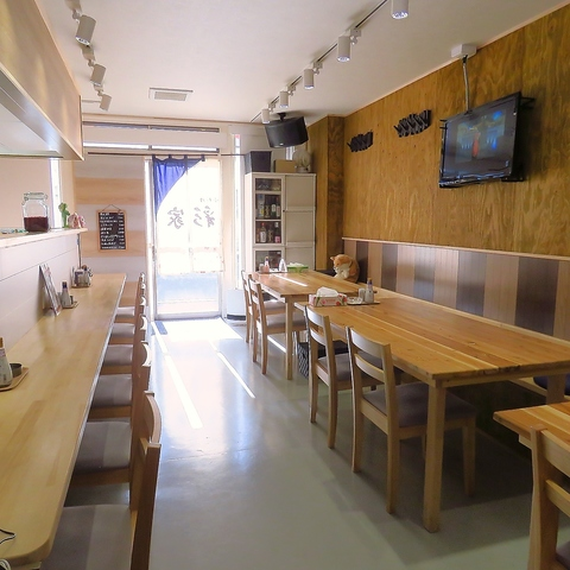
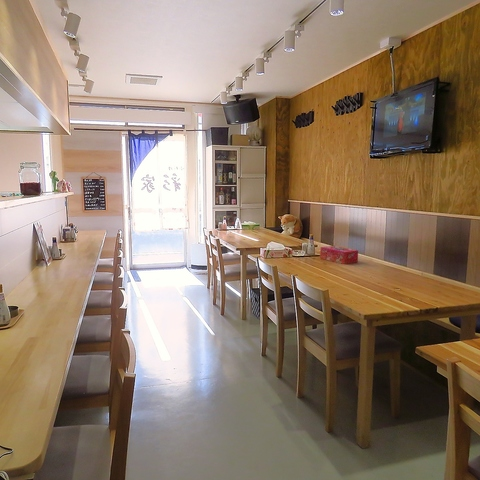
+ tissue box (338, 254)
